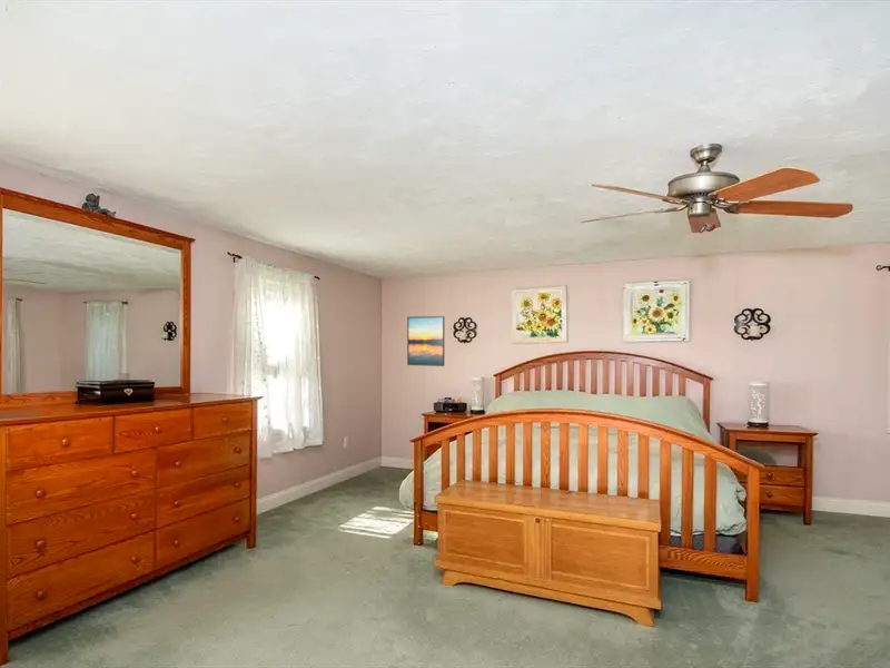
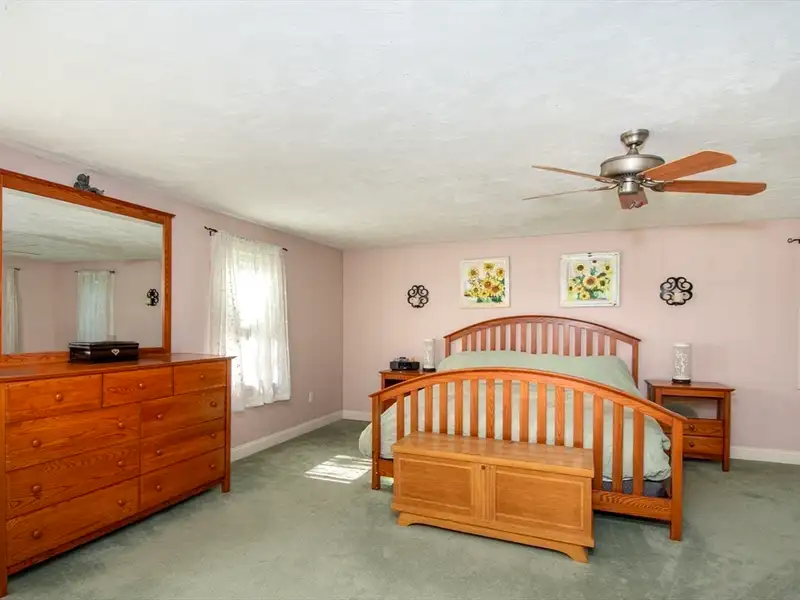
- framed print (425, 341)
